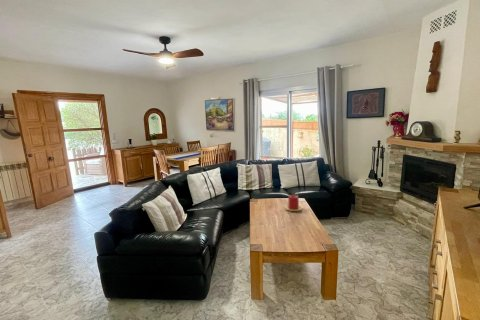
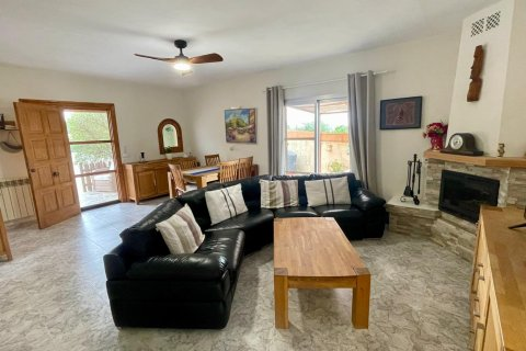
- candle (293, 202)
